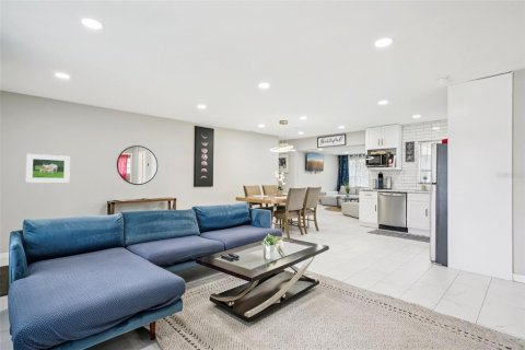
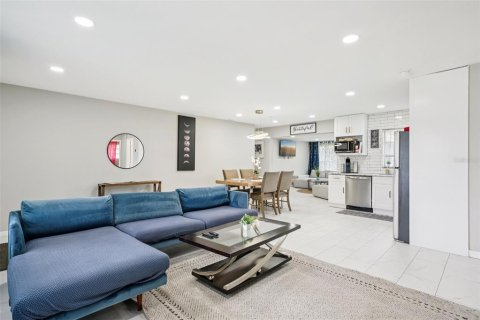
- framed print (48, 168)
